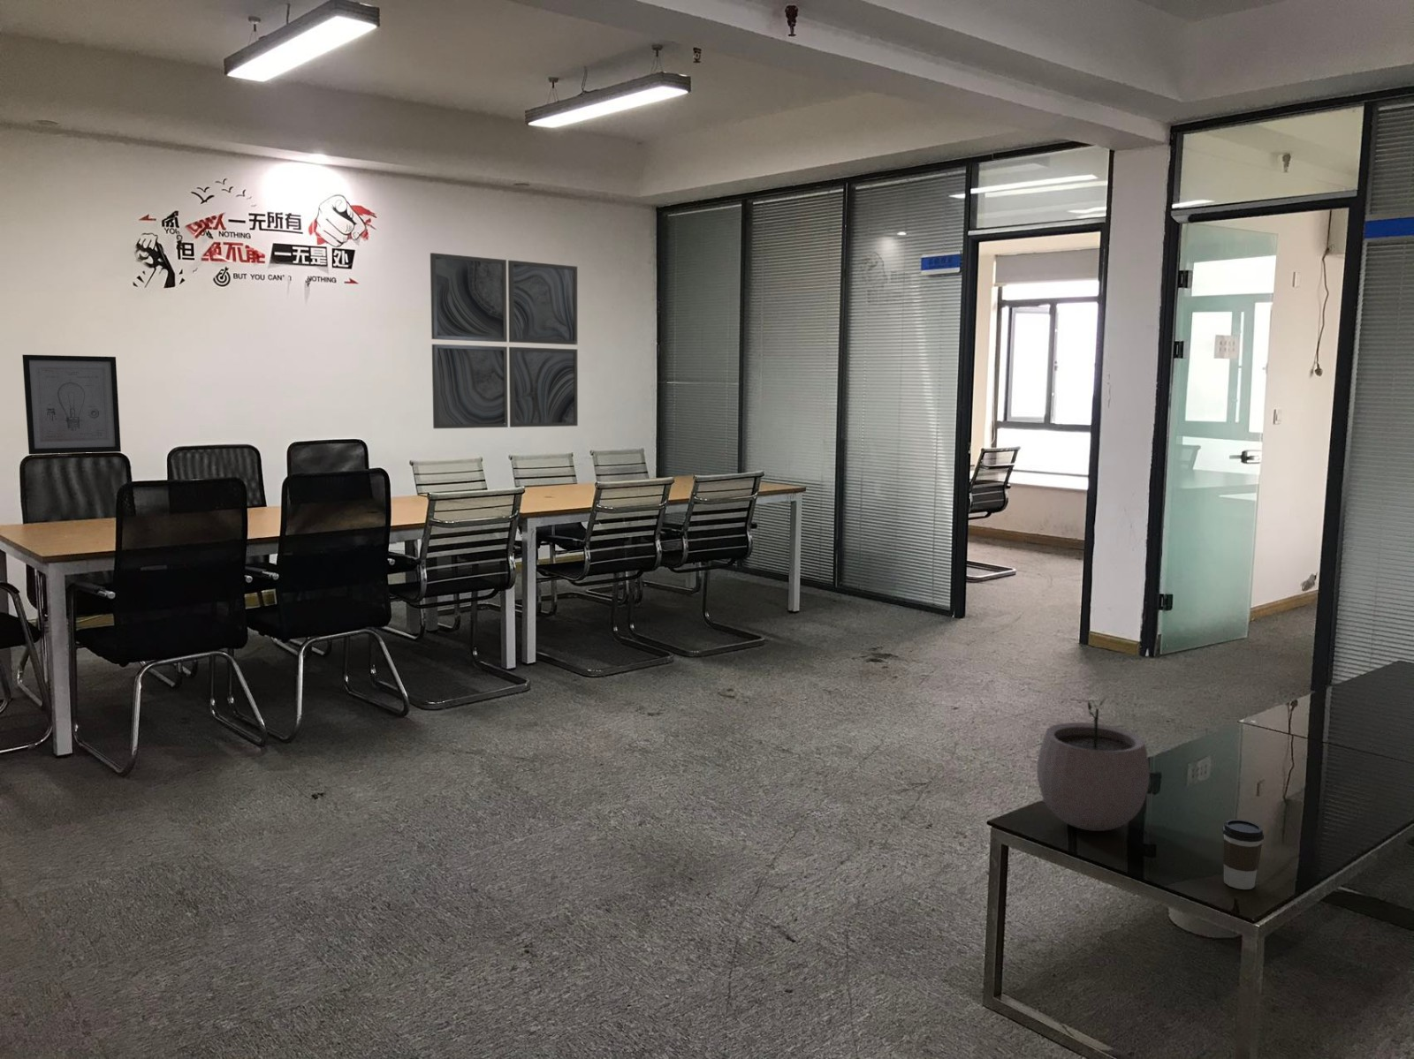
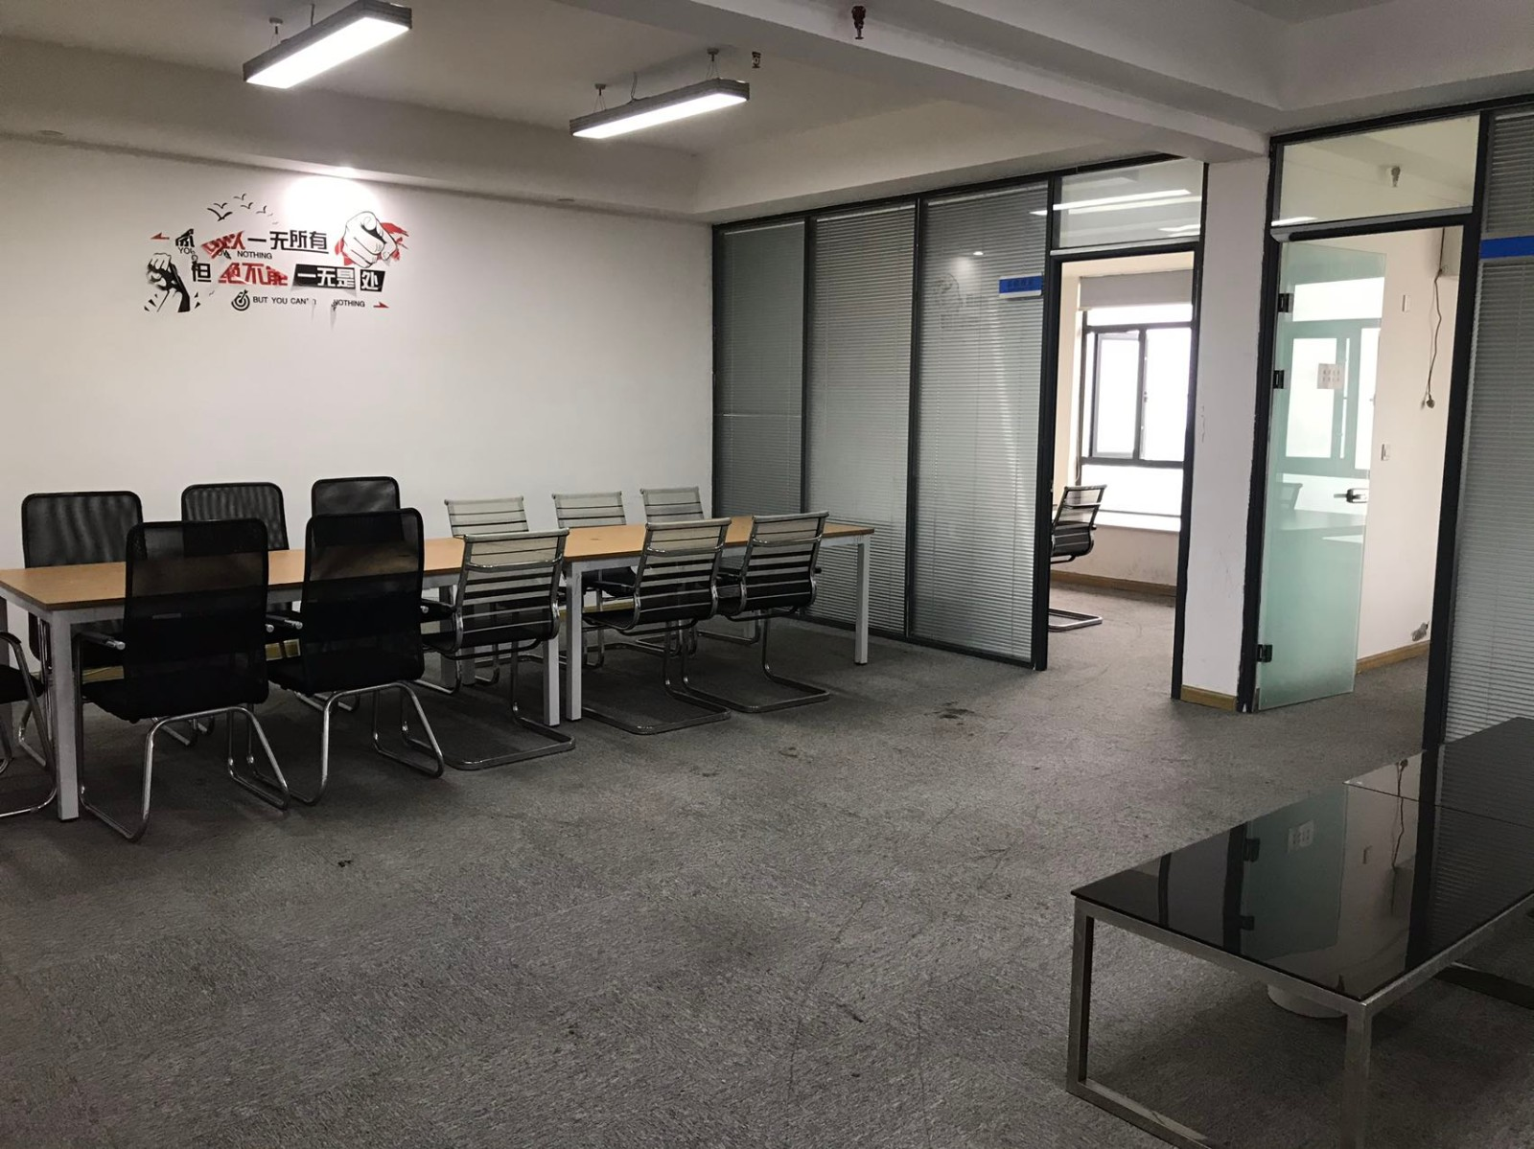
- plant pot (1092, 761)
- wall art (72, 405)
- coffee cup (1240, 854)
- wall art (510, 342)
